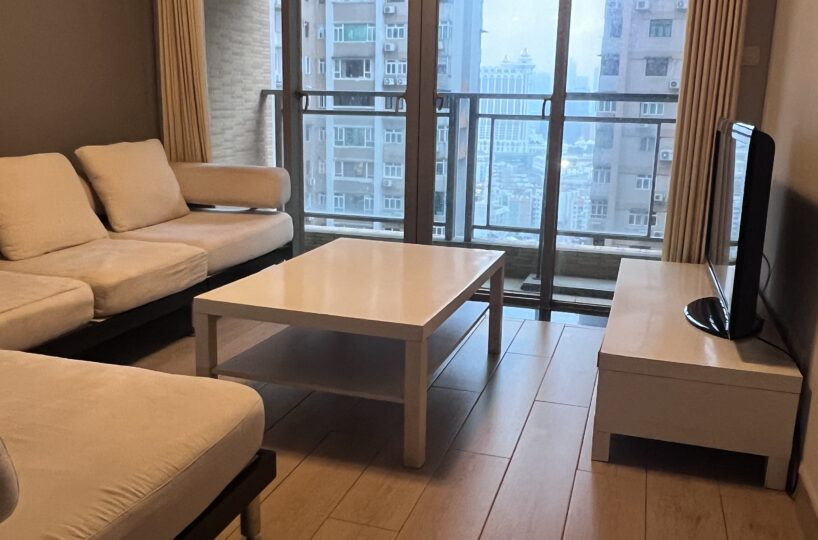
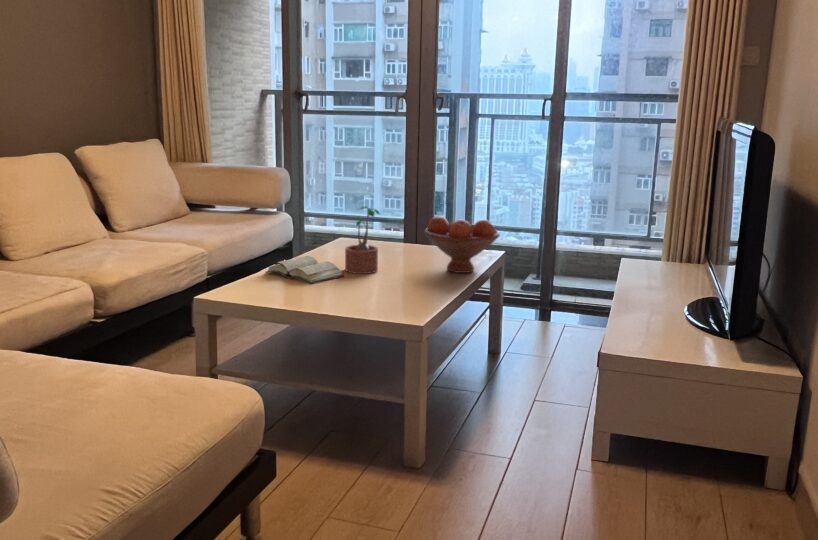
+ diary (304, 268)
+ potted plant (365, 238)
+ fruit bowl (461, 243)
